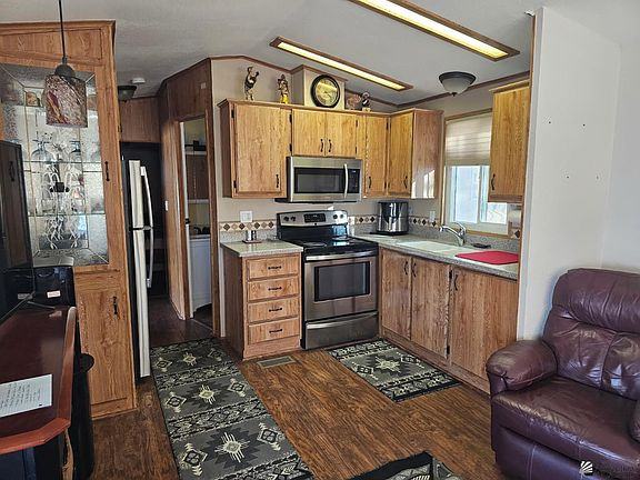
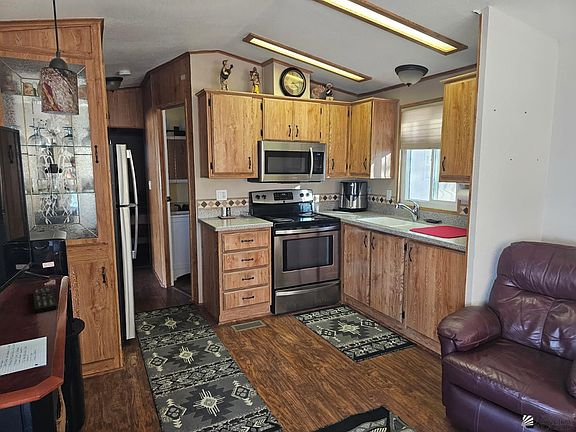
+ remote control (44, 297)
